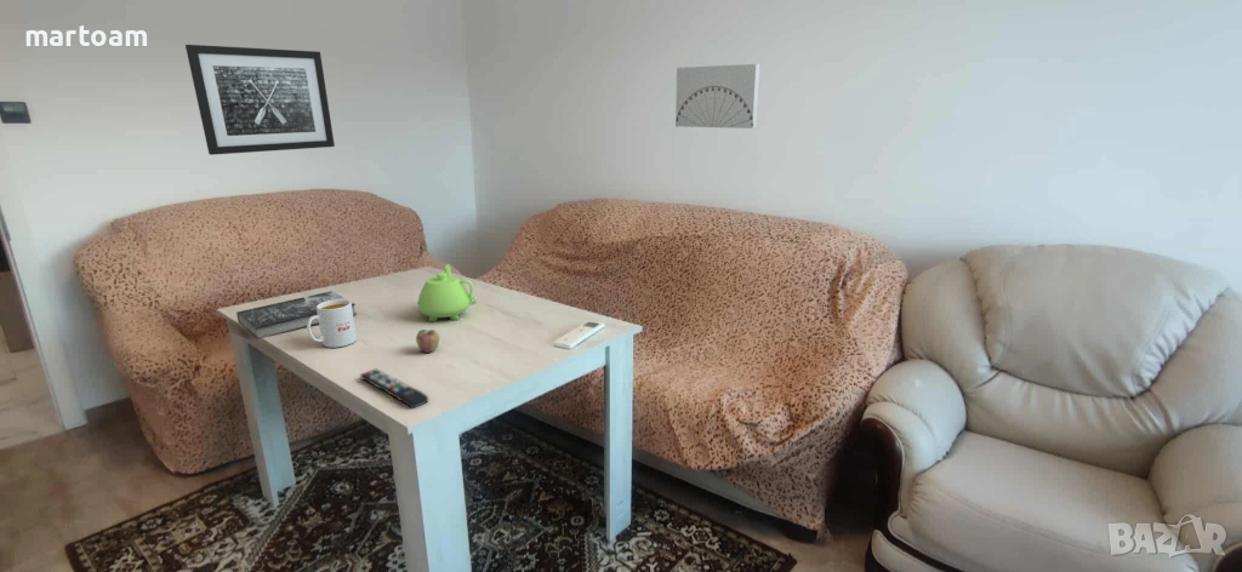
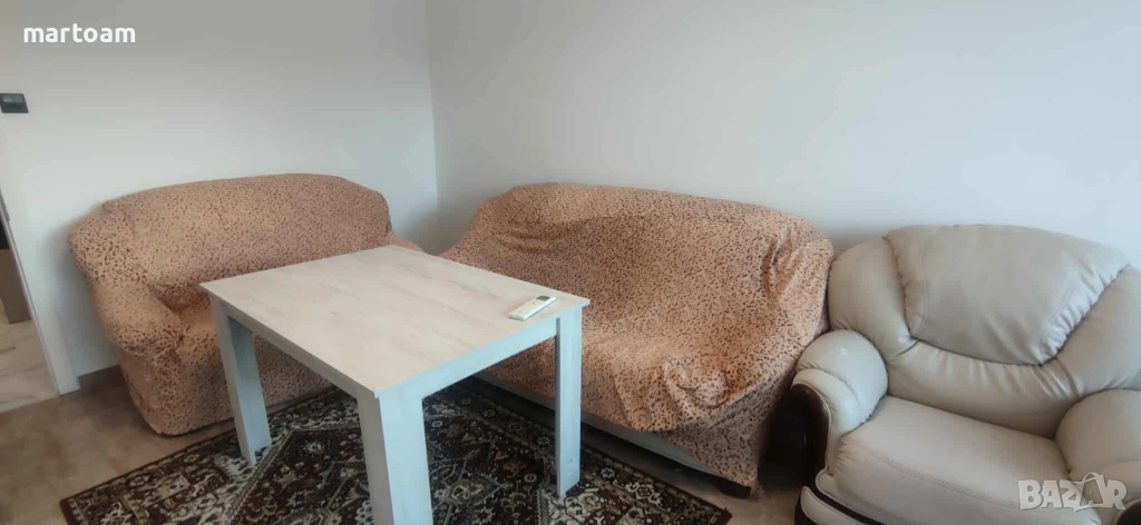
- wall art (714, 97)
- wall art (267, 101)
- remote control (392, 385)
- apple (426, 341)
- teapot (448, 292)
- mug (330, 325)
- book (297, 313)
